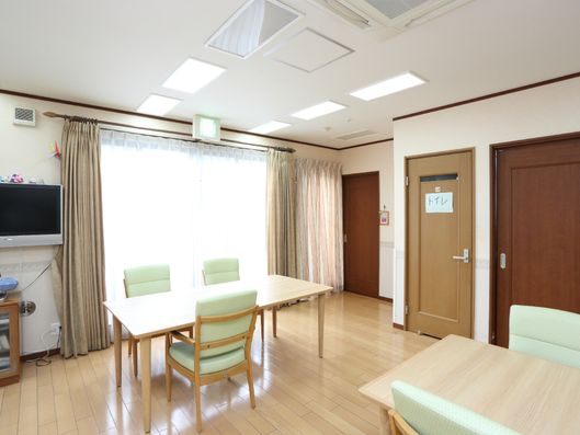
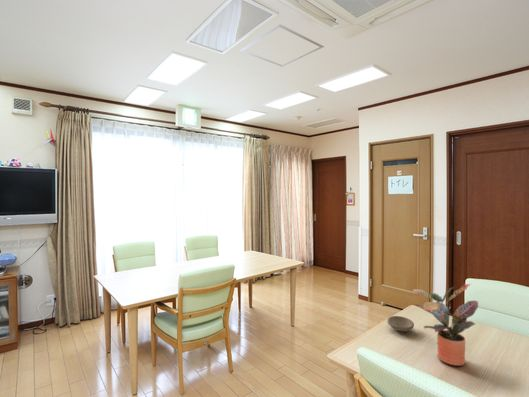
+ bowl (400, 325)
+ potted plant (442, 319)
